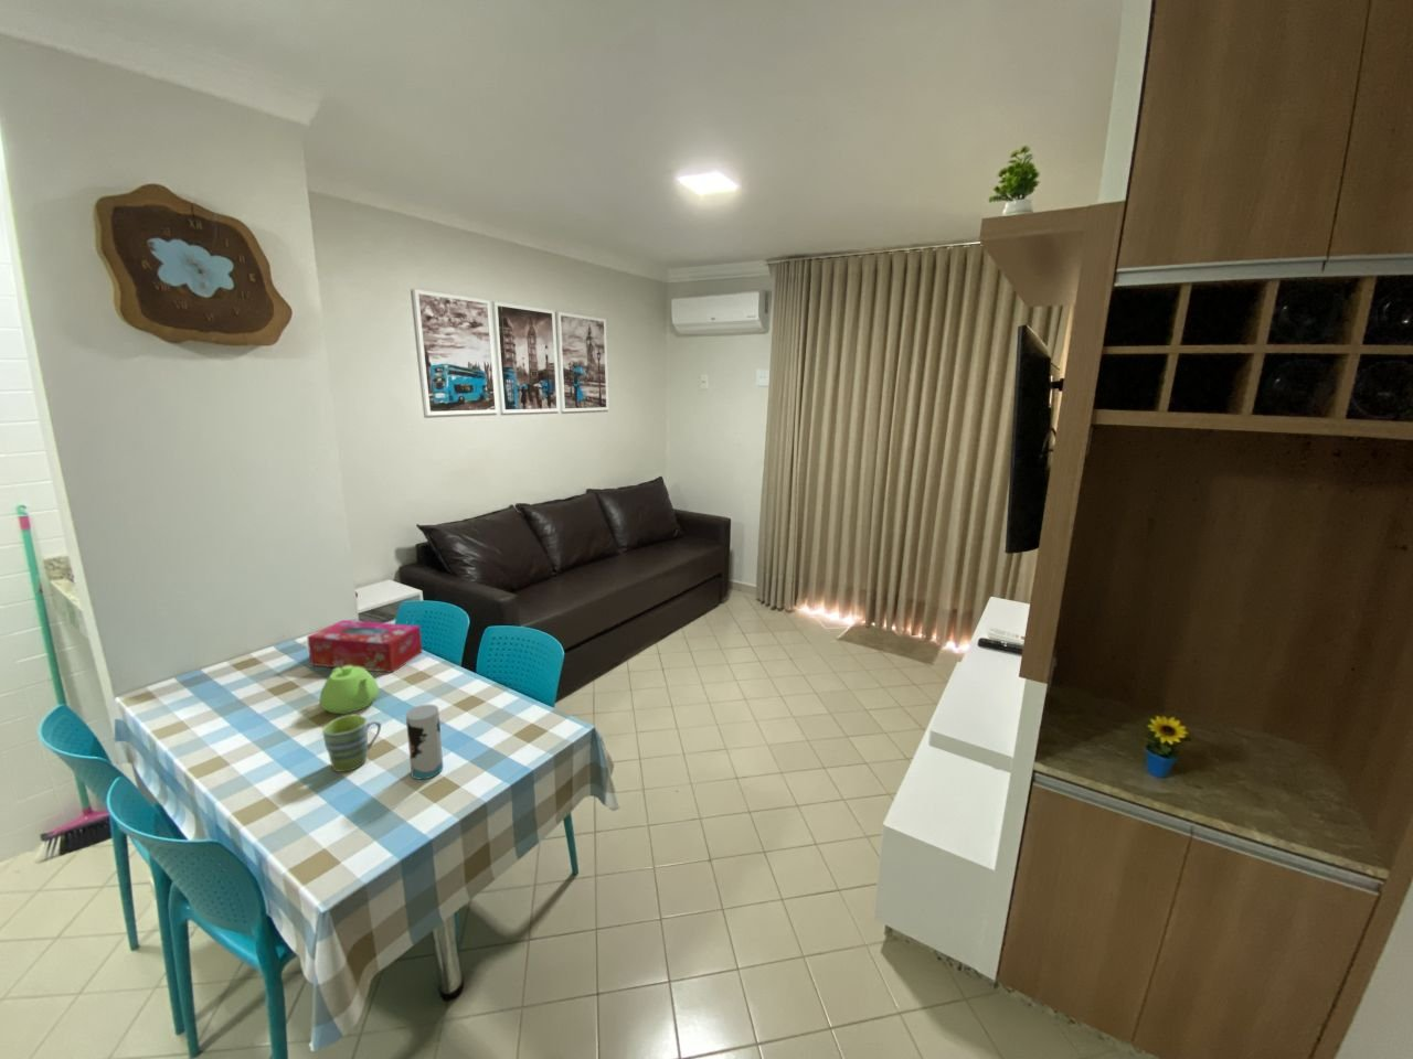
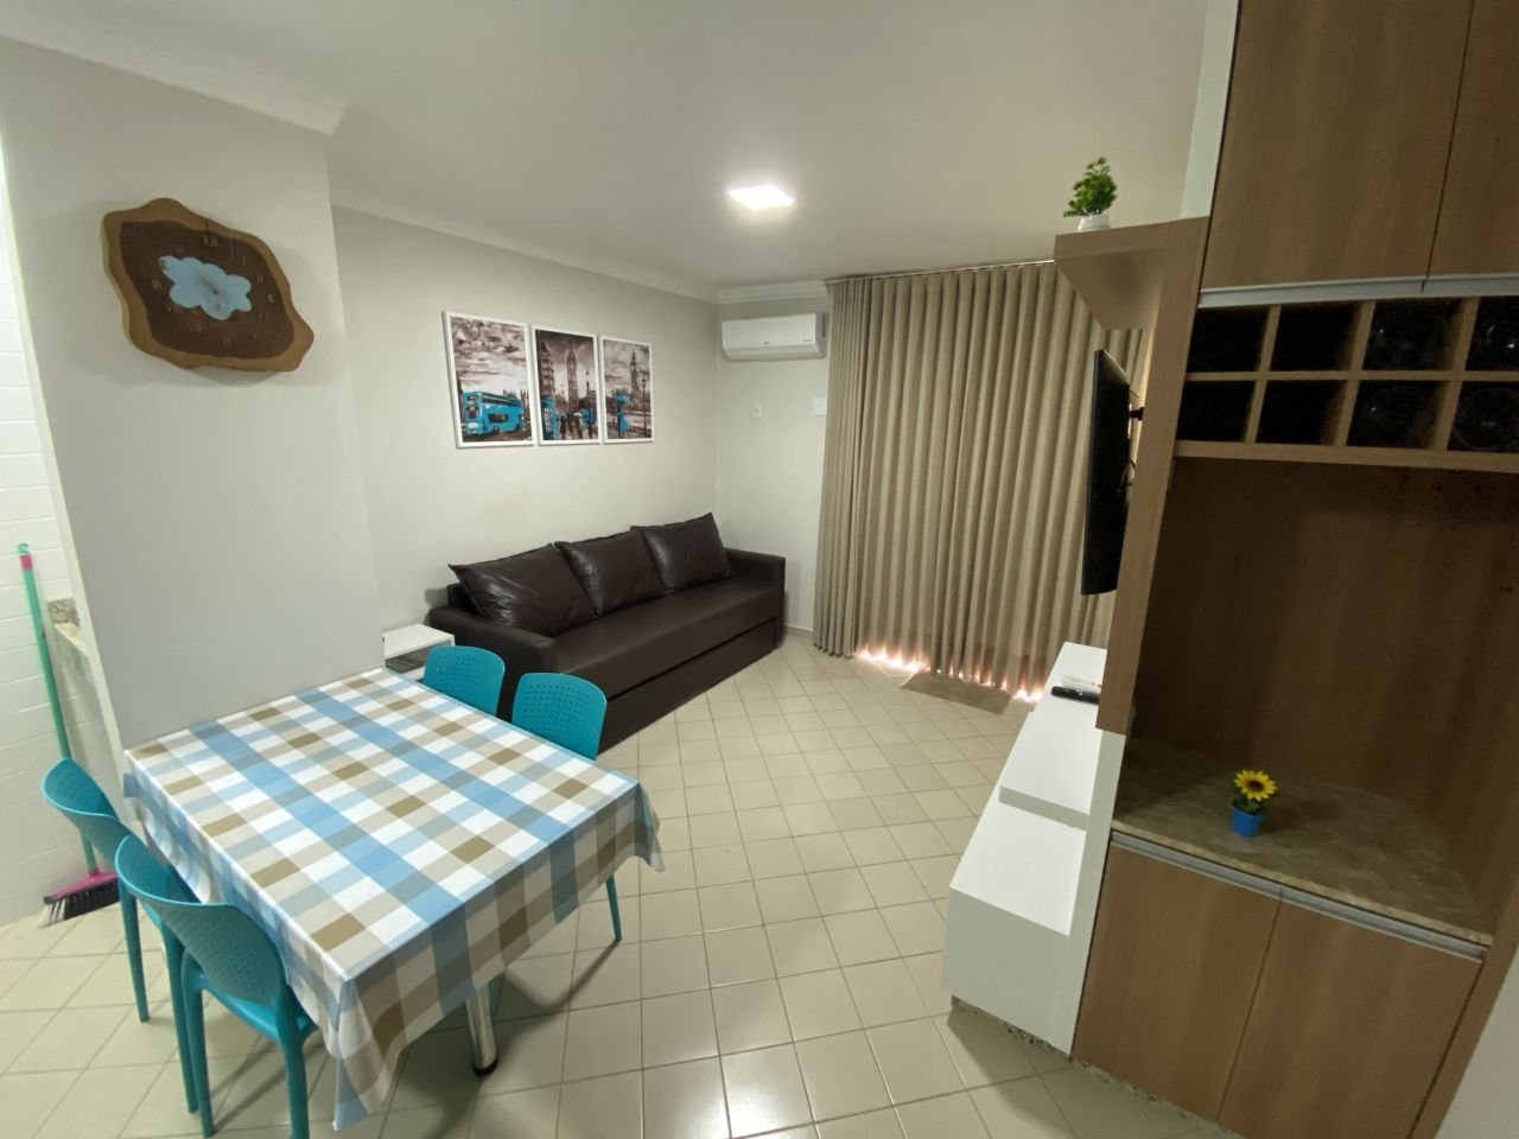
- mug (354, 740)
- cup (424, 741)
- tissue box (366, 644)
- teapot (350, 686)
